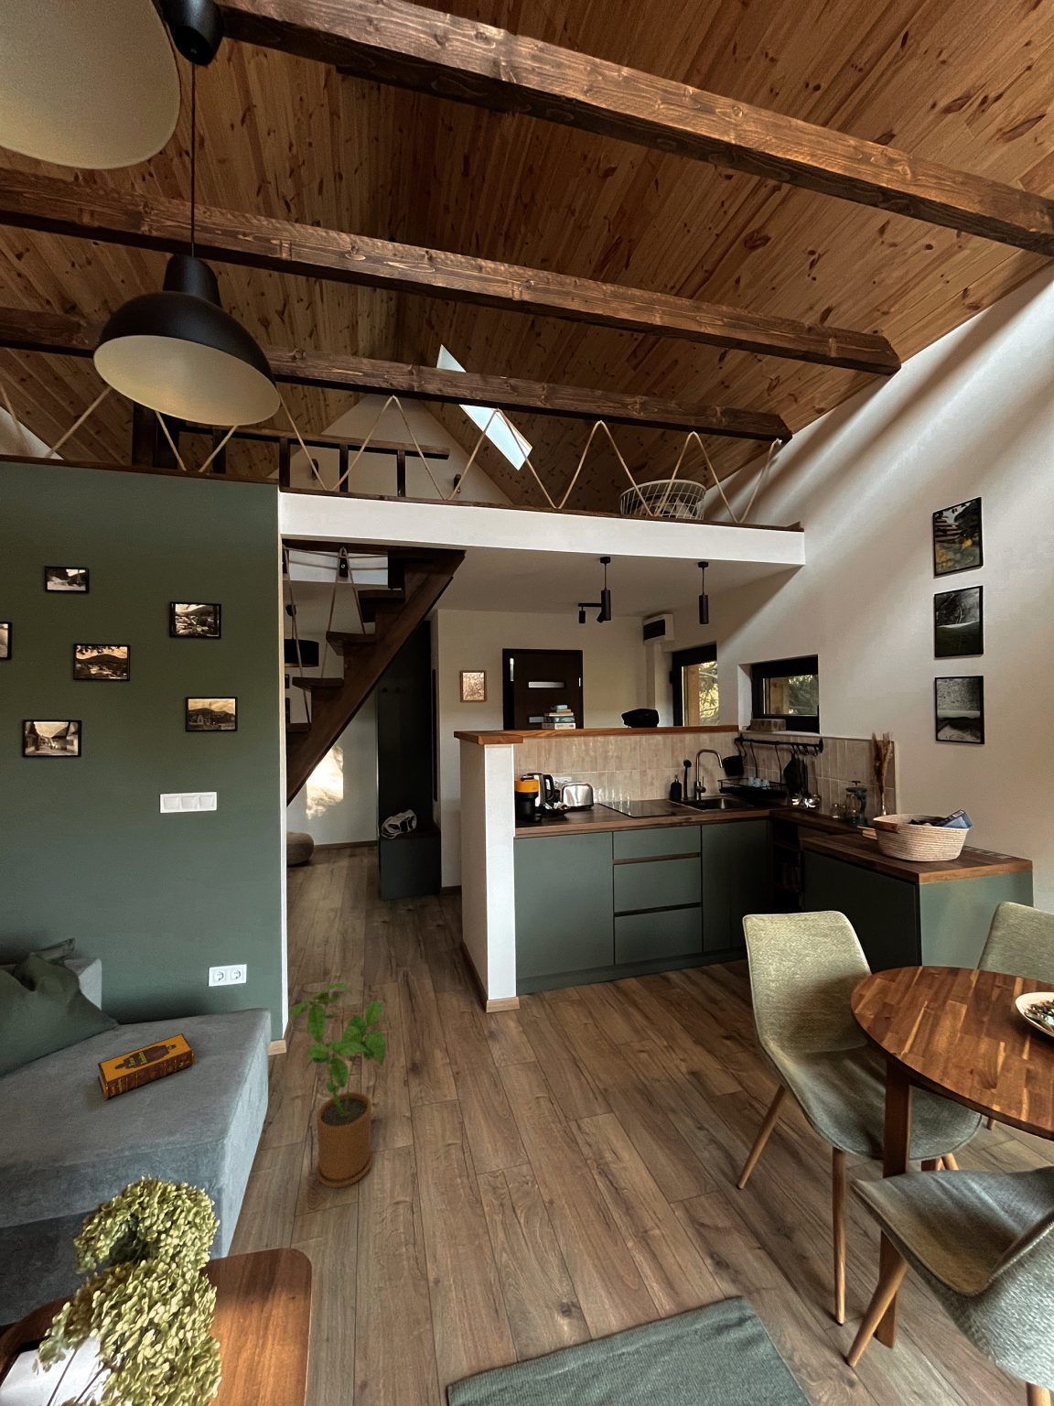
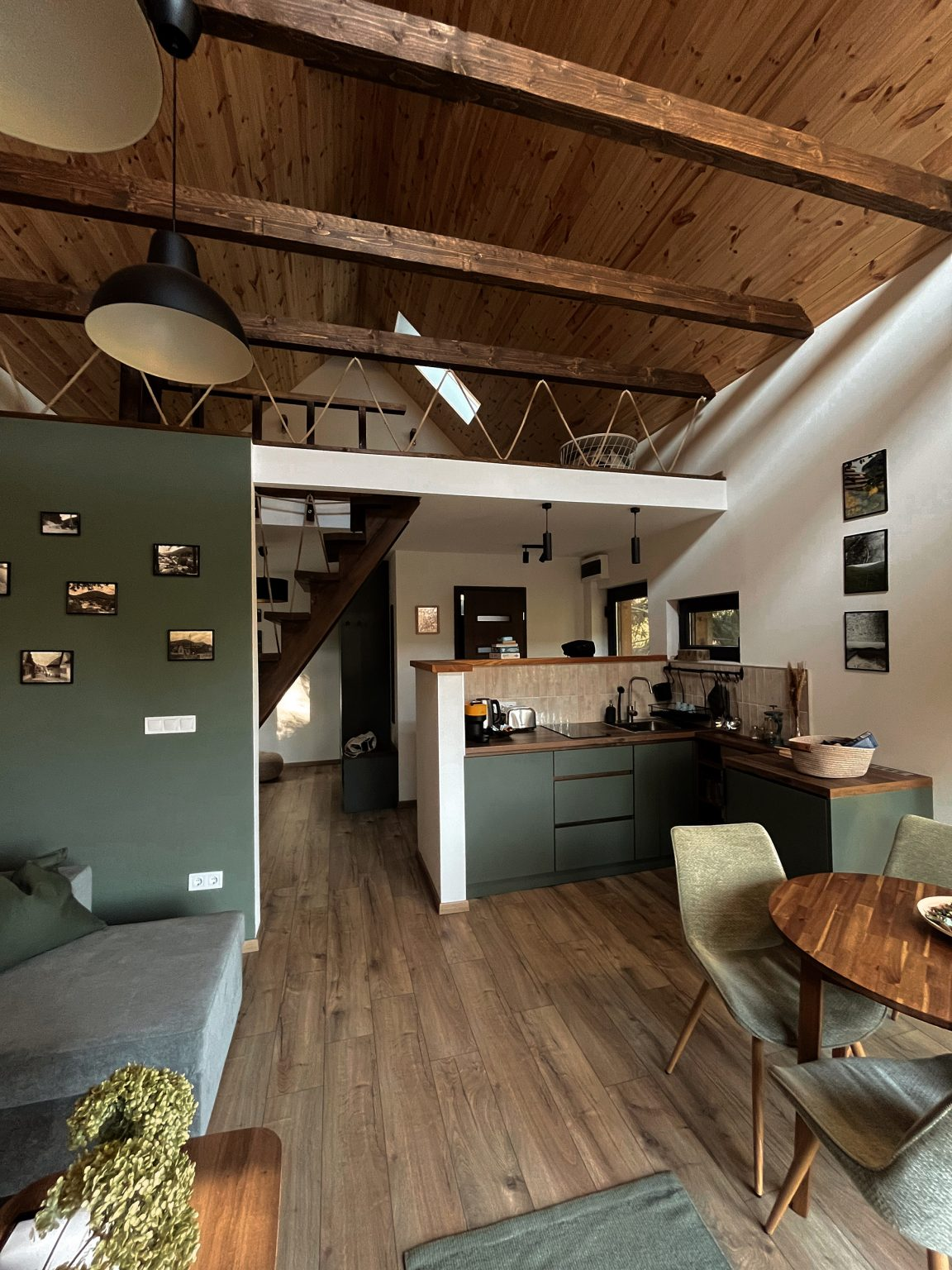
- house plant (347, 1076)
- hardback book (146, 1065)
